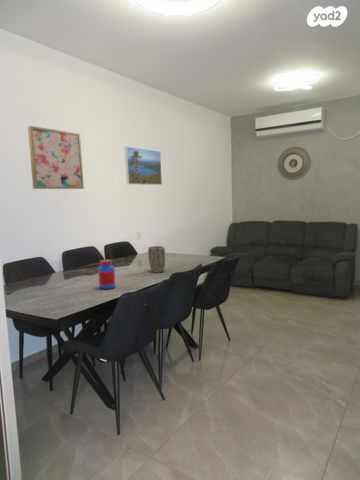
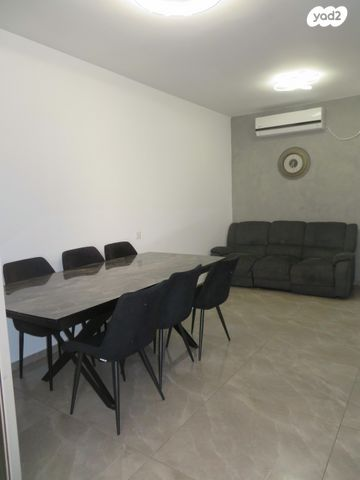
- jar (106, 274)
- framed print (144, 167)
- plant pot (156, 259)
- wall art (57, 159)
